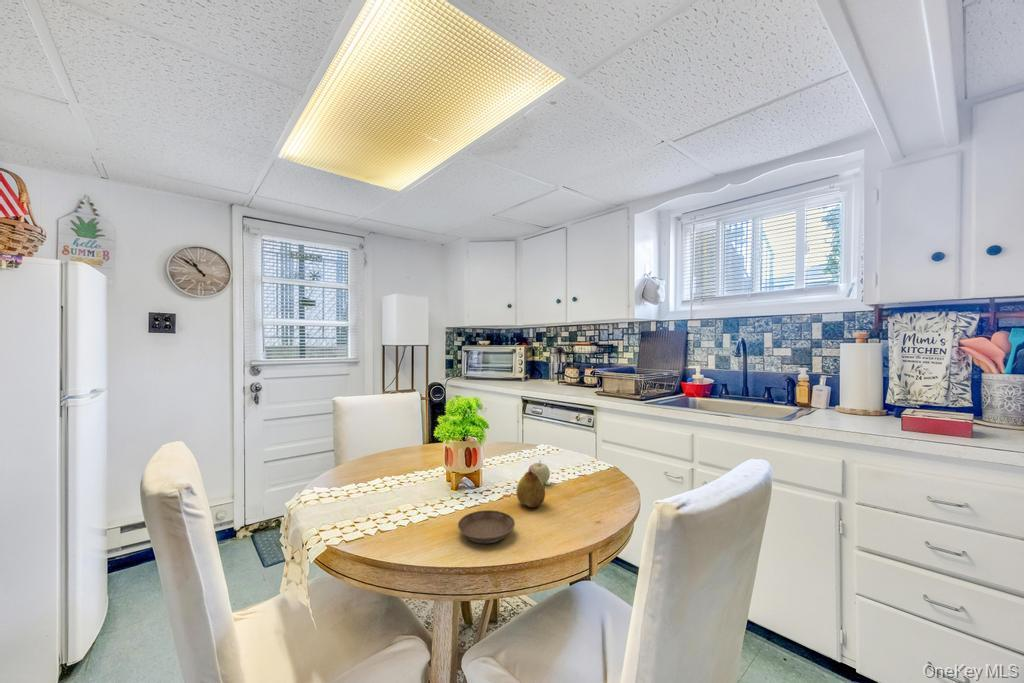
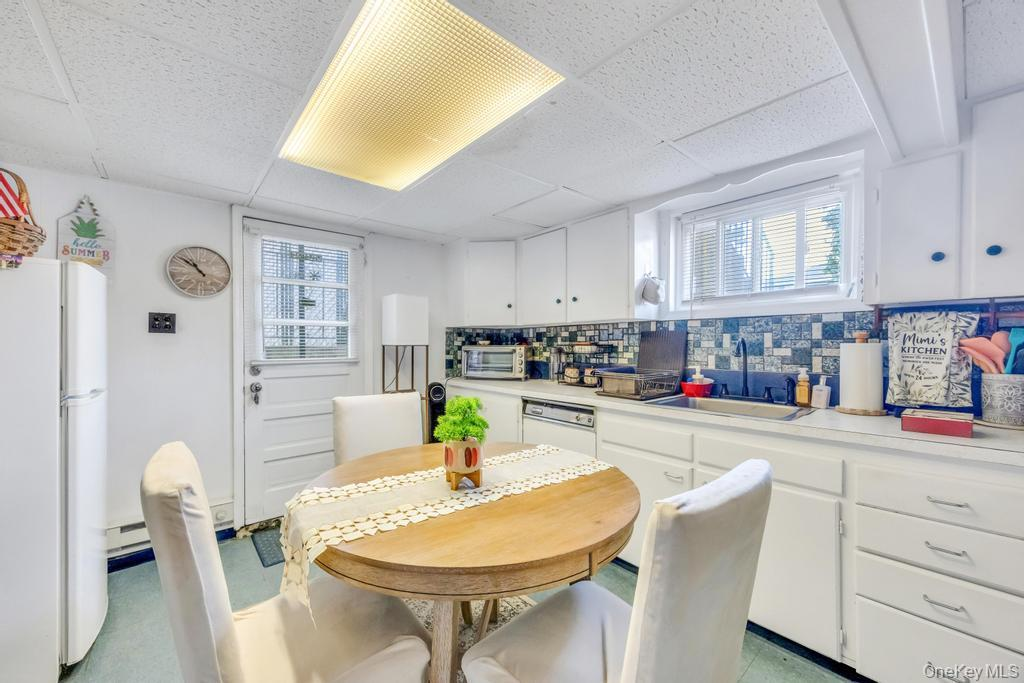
- fruit (538, 471)
- fruit (530, 485)
- saucer (486, 527)
